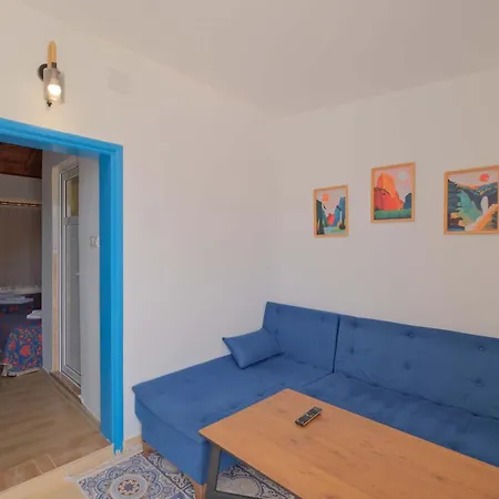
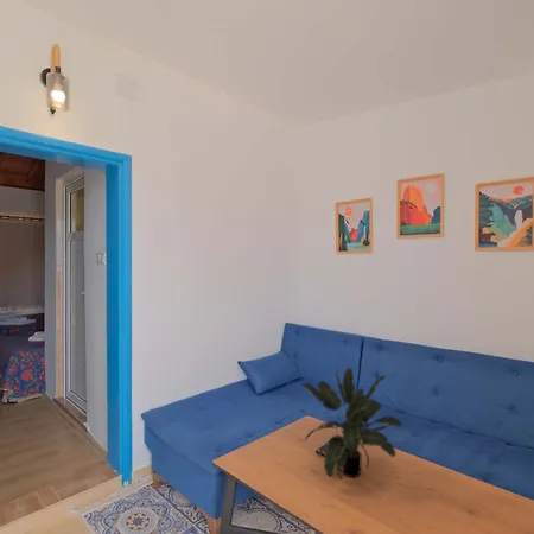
+ potted plant (354, 424)
